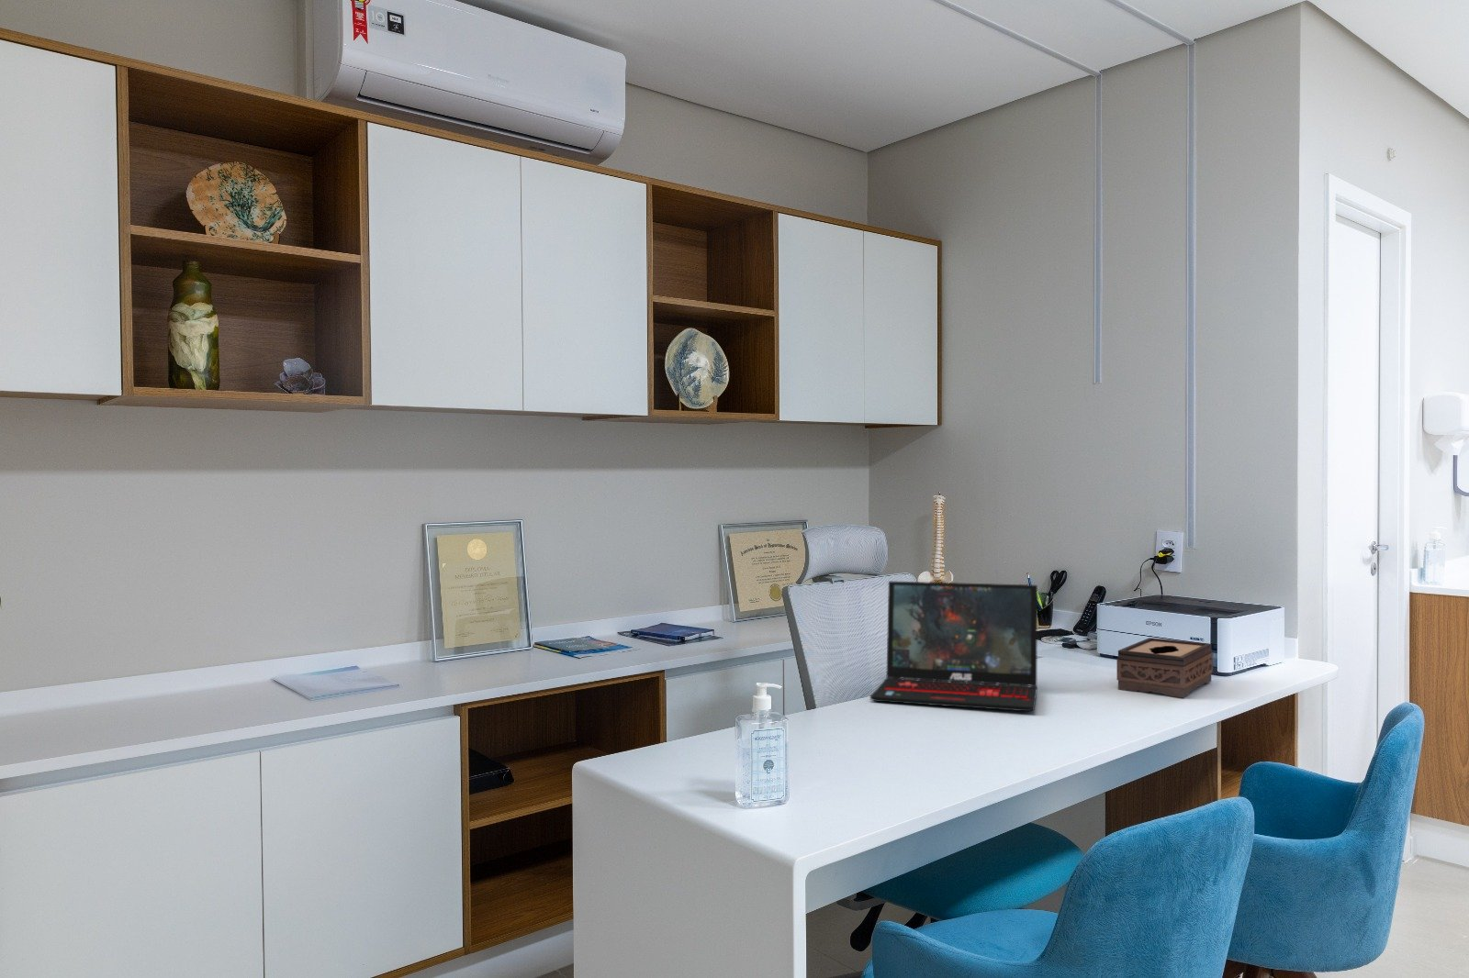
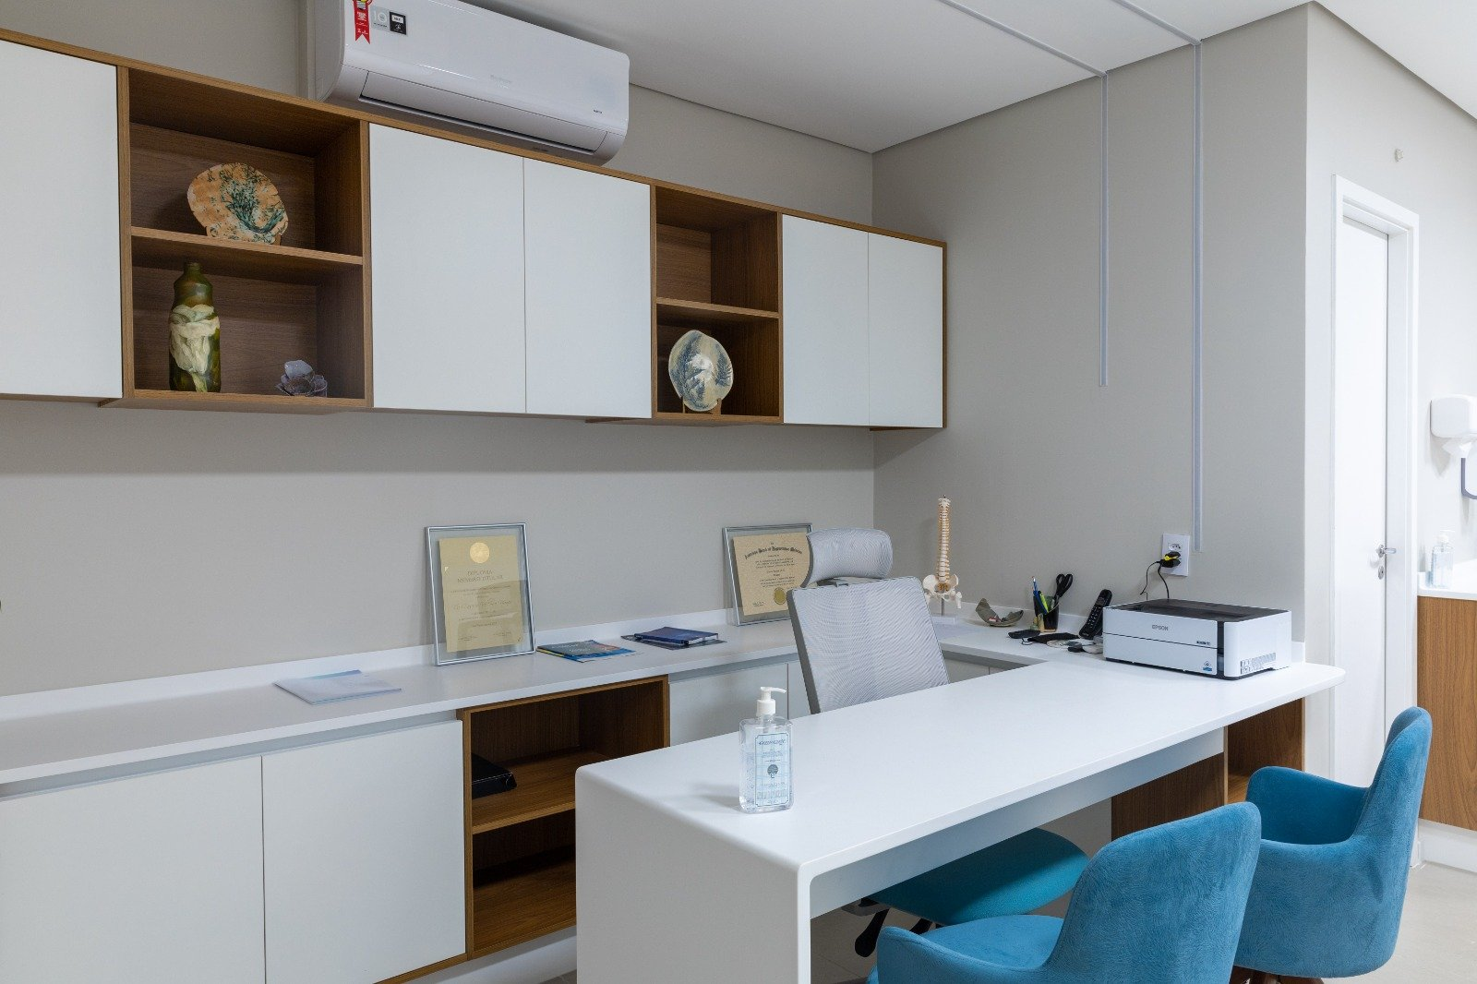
- laptop (956, 642)
- tissue box (1165, 666)
